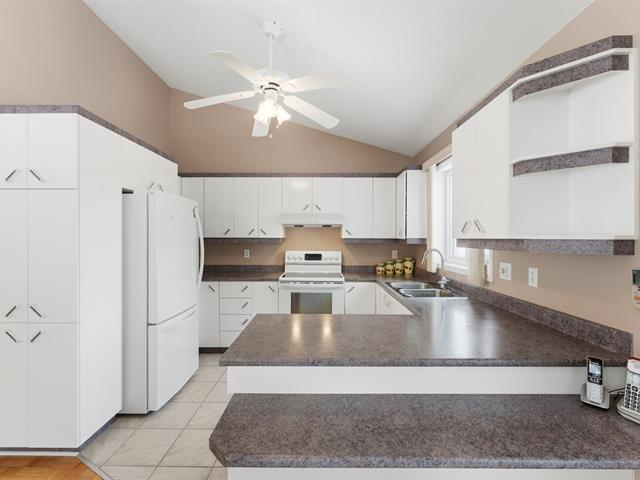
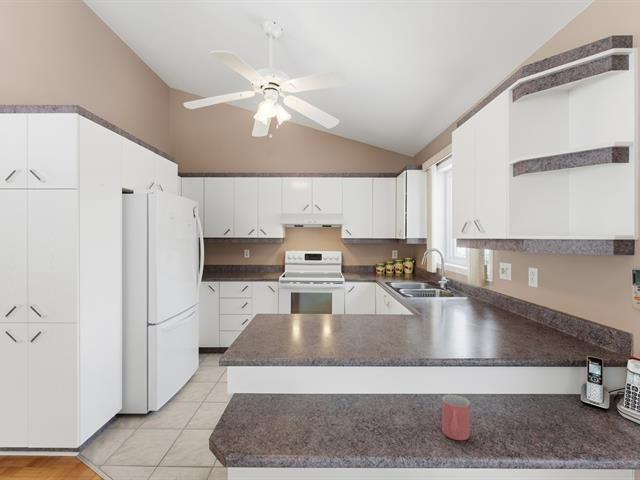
+ mug (455, 420)
